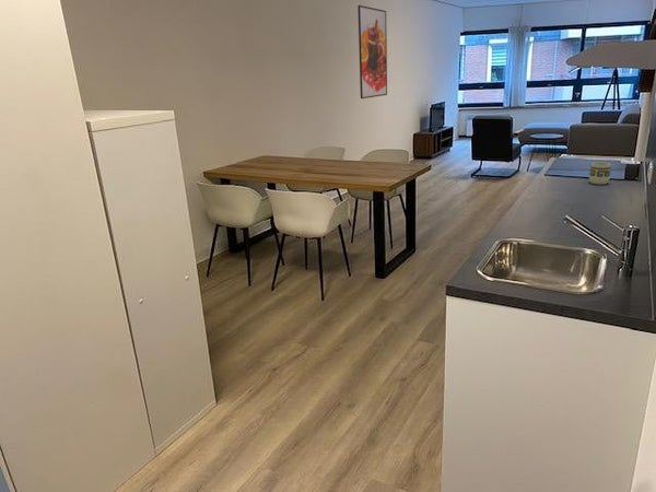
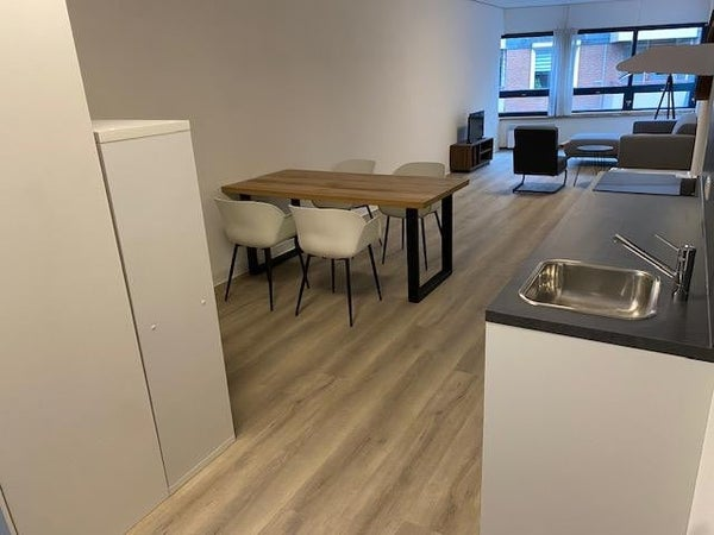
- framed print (373, 54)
- cup (599, 173)
